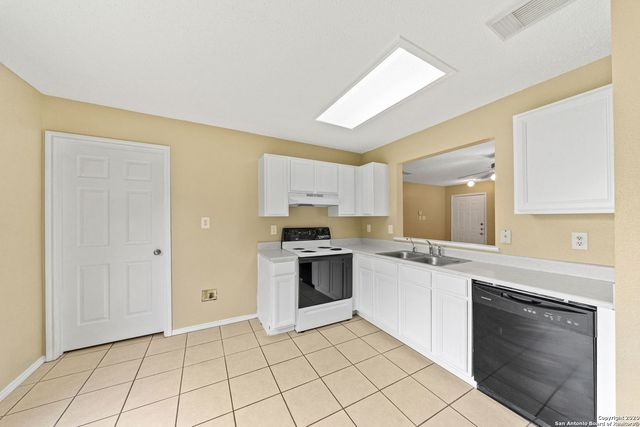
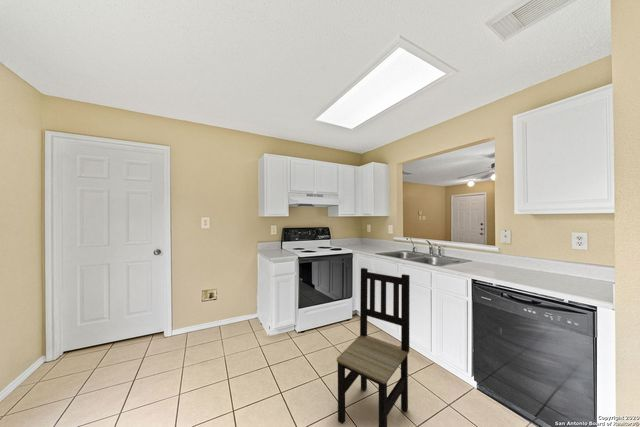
+ dining chair (373, 345)
